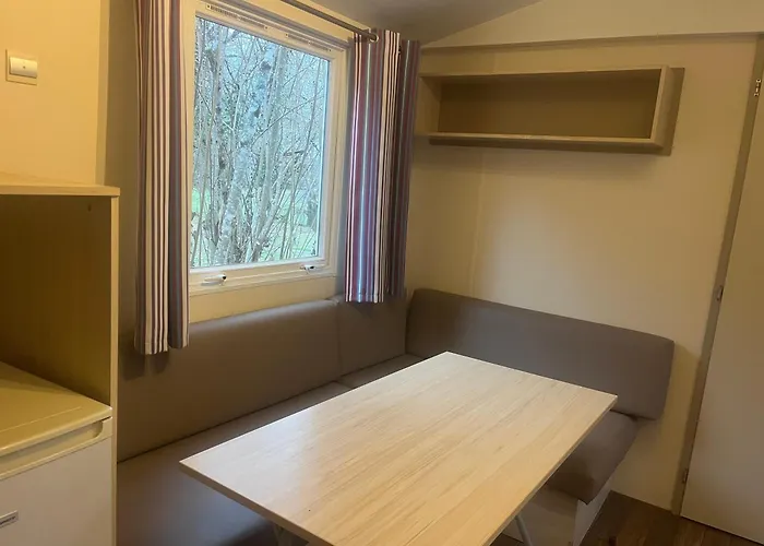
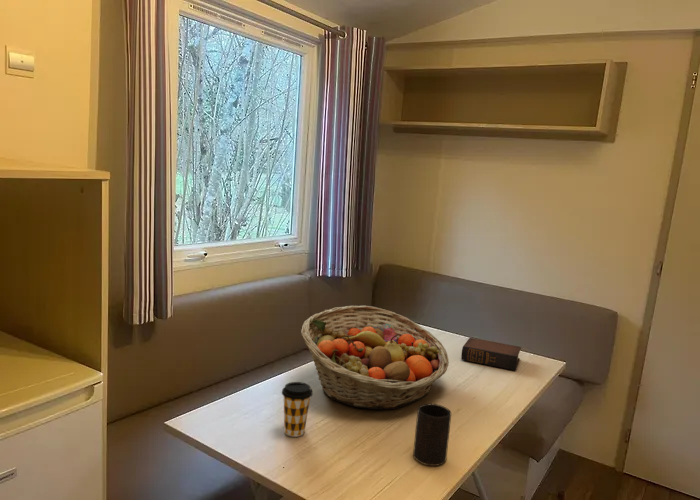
+ coffee cup (296, 409)
+ cup (432, 434)
+ book (491, 353)
+ fruit basket (375, 354)
